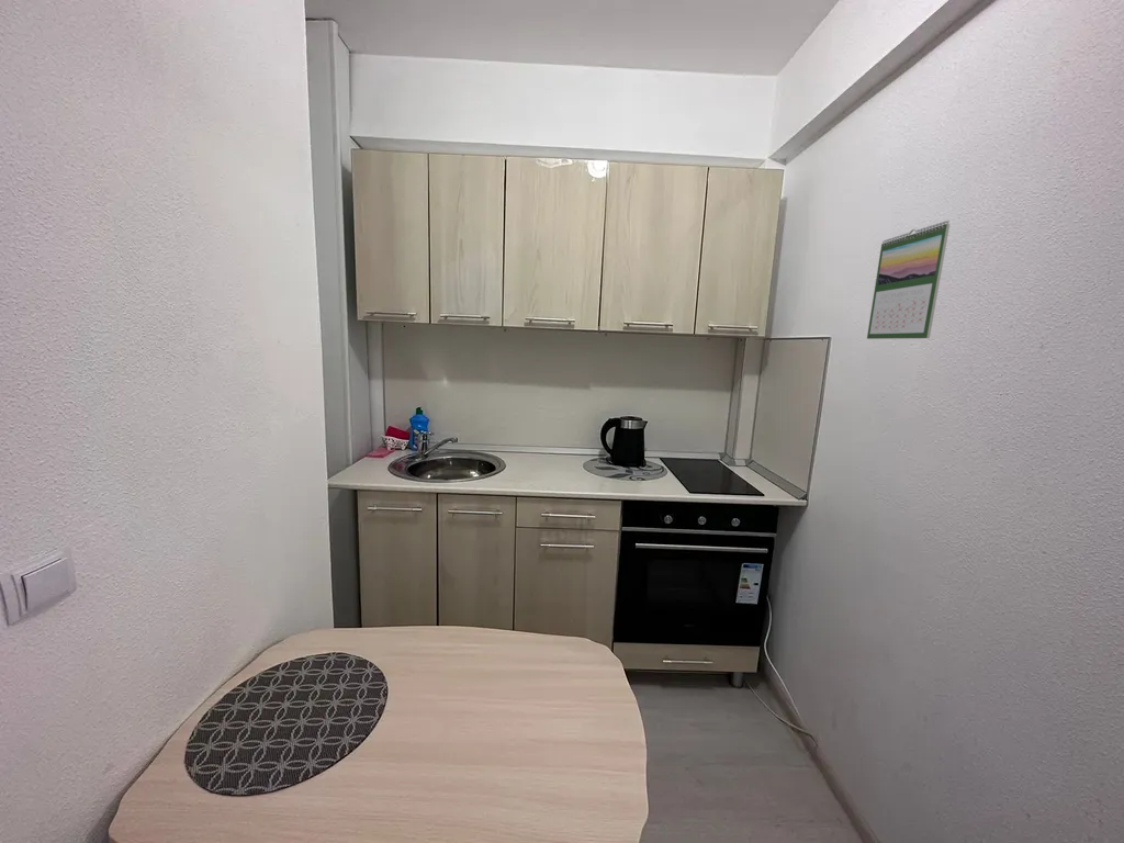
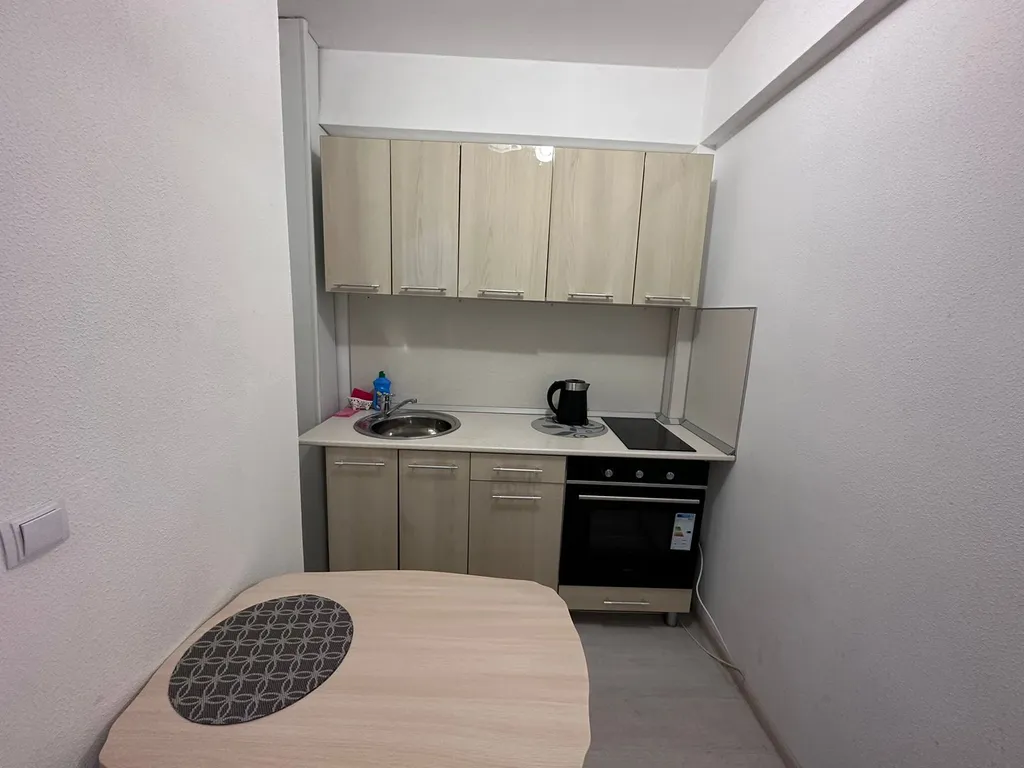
- calendar (903, 284)
